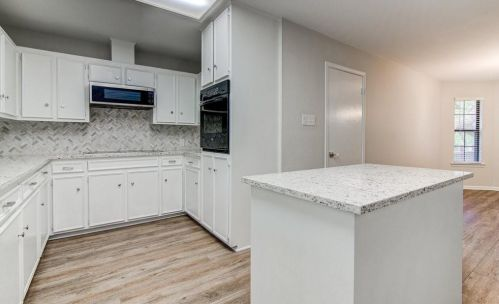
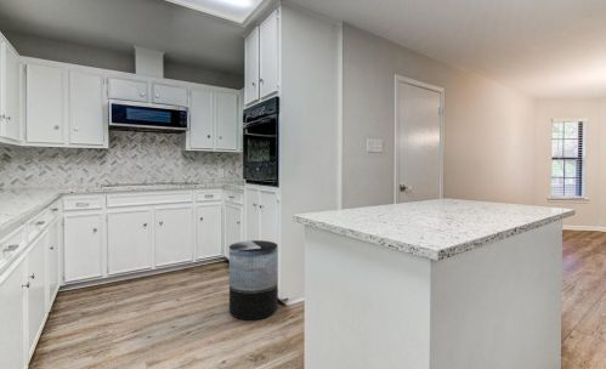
+ trash can (253, 277)
